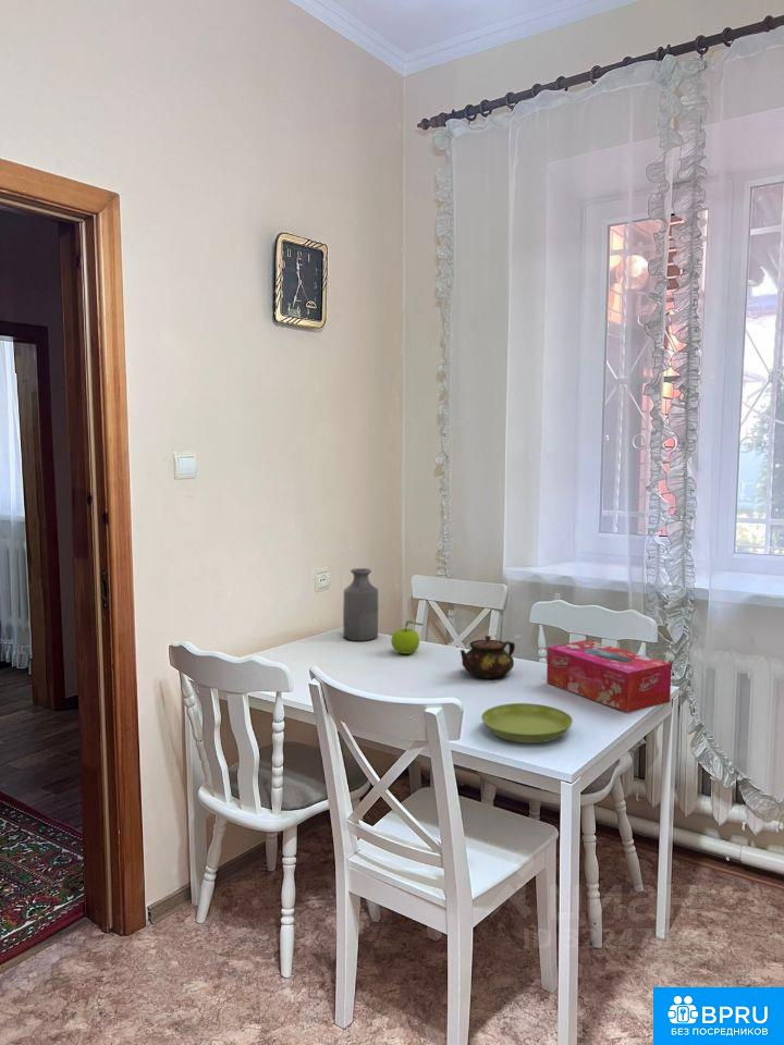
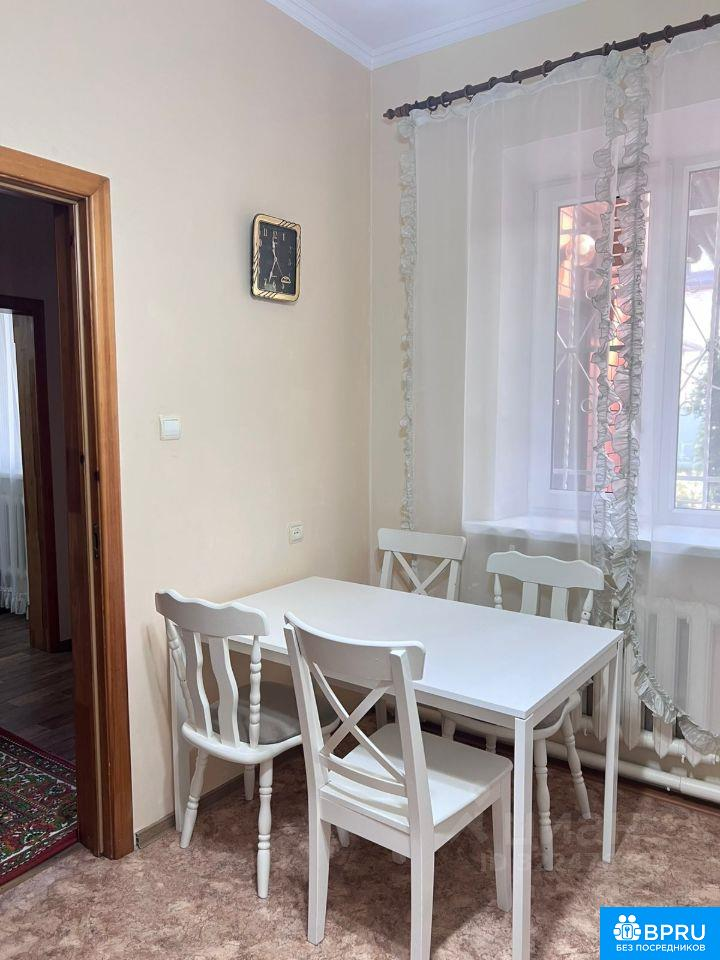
- tissue box (605, 673)
- fruit (409, 636)
- teapot (487, 654)
- bottle (360, 603)
- saucer (526, 724)
